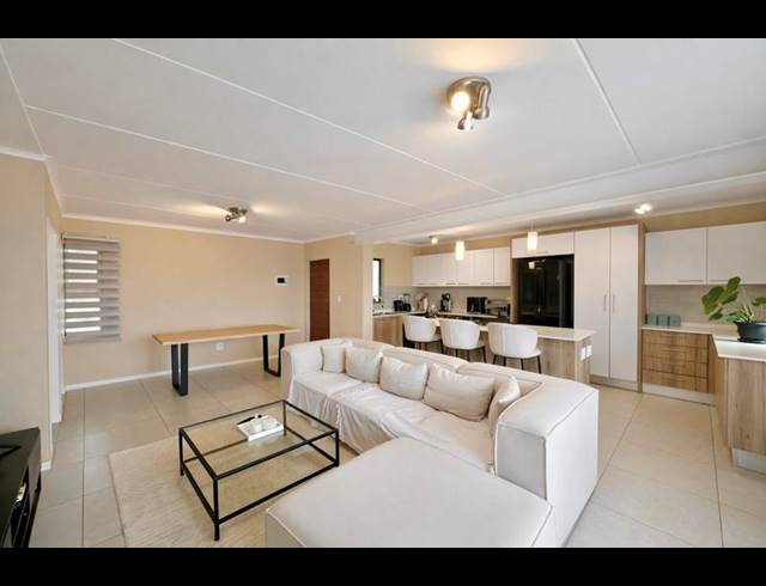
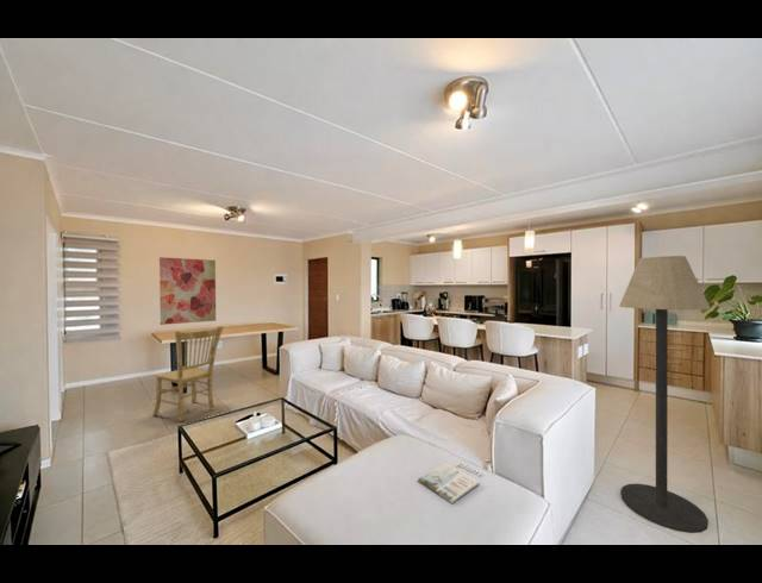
+ magazine (454, 477)
+ floor lamp (661, 383)
+ wall art (188, 290)
+ dining chair (188, 369)
